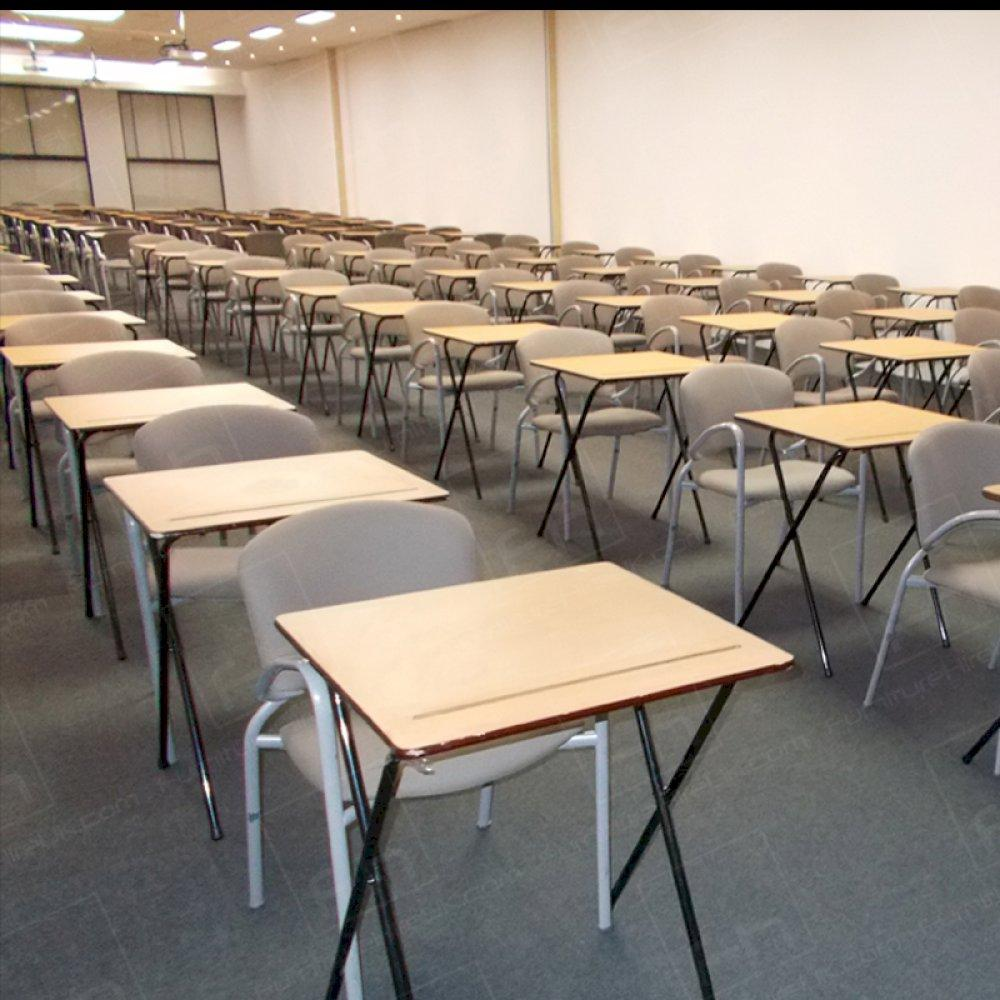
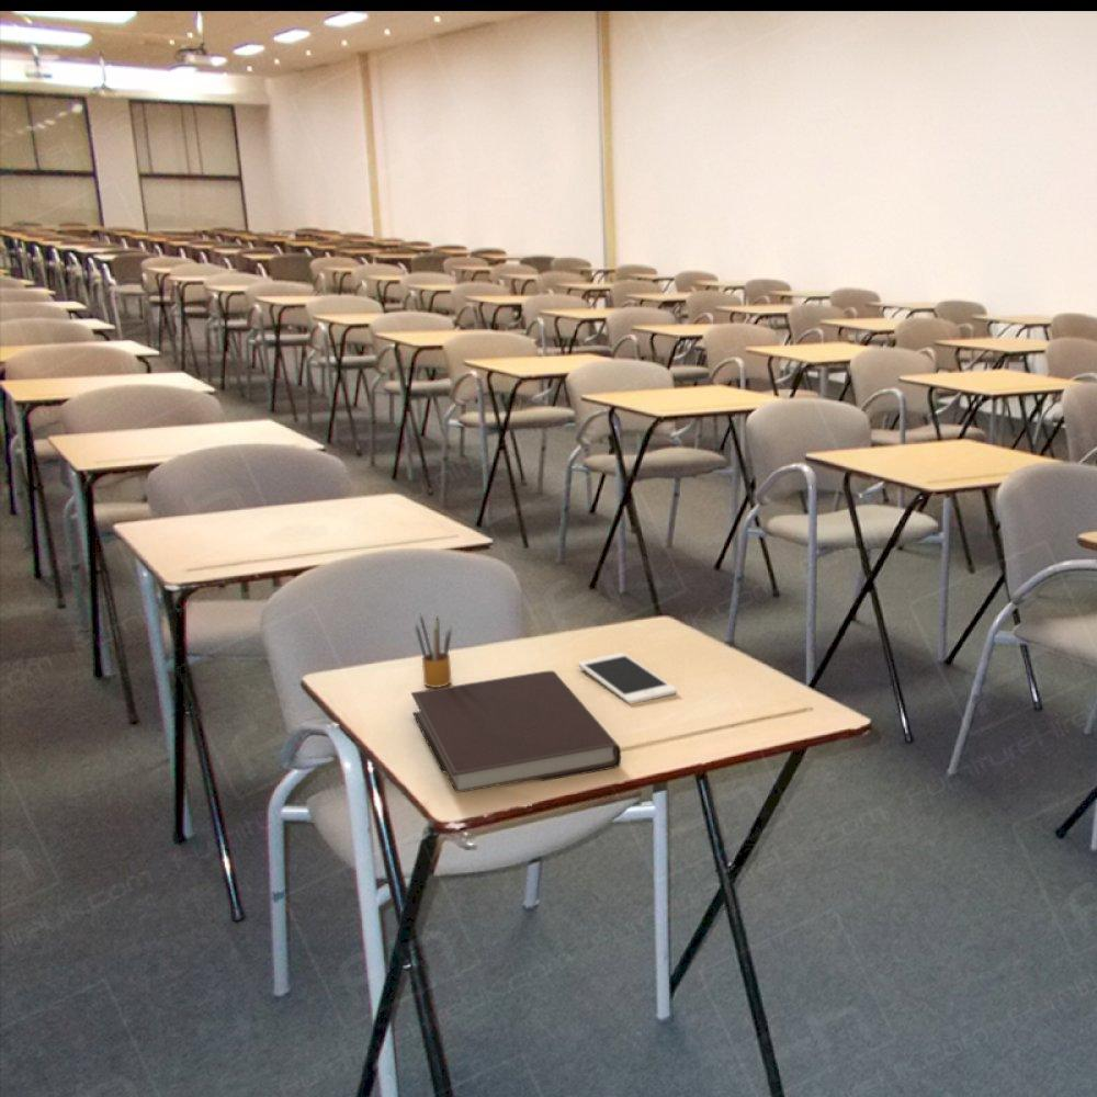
+ notebook (509, 727)
+ pencil box (433, 649)
+ cell phone (625, 677)
